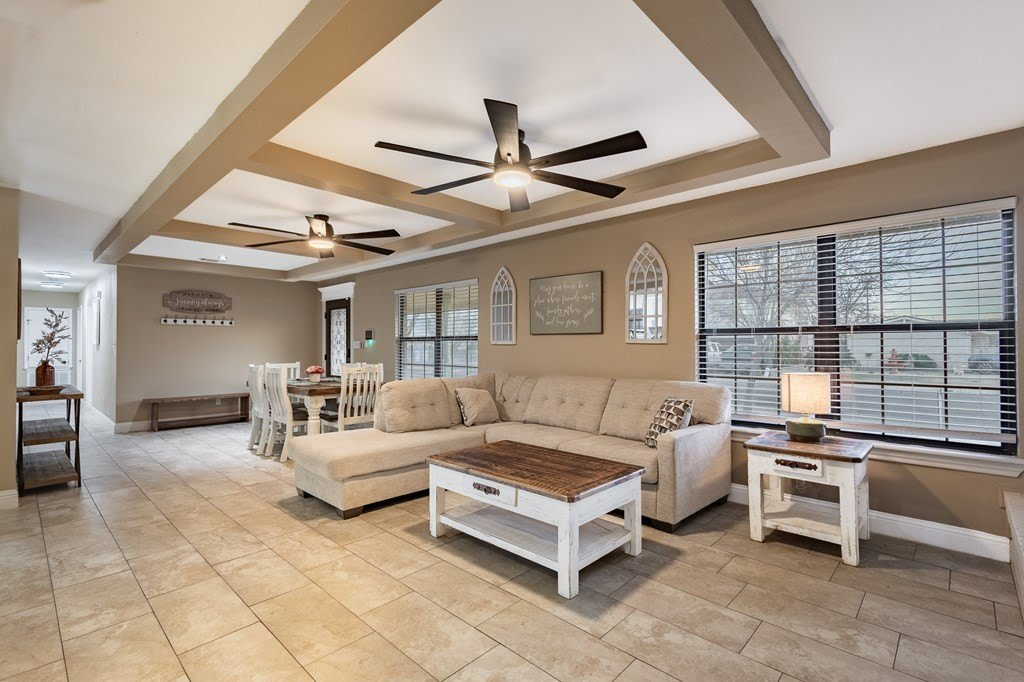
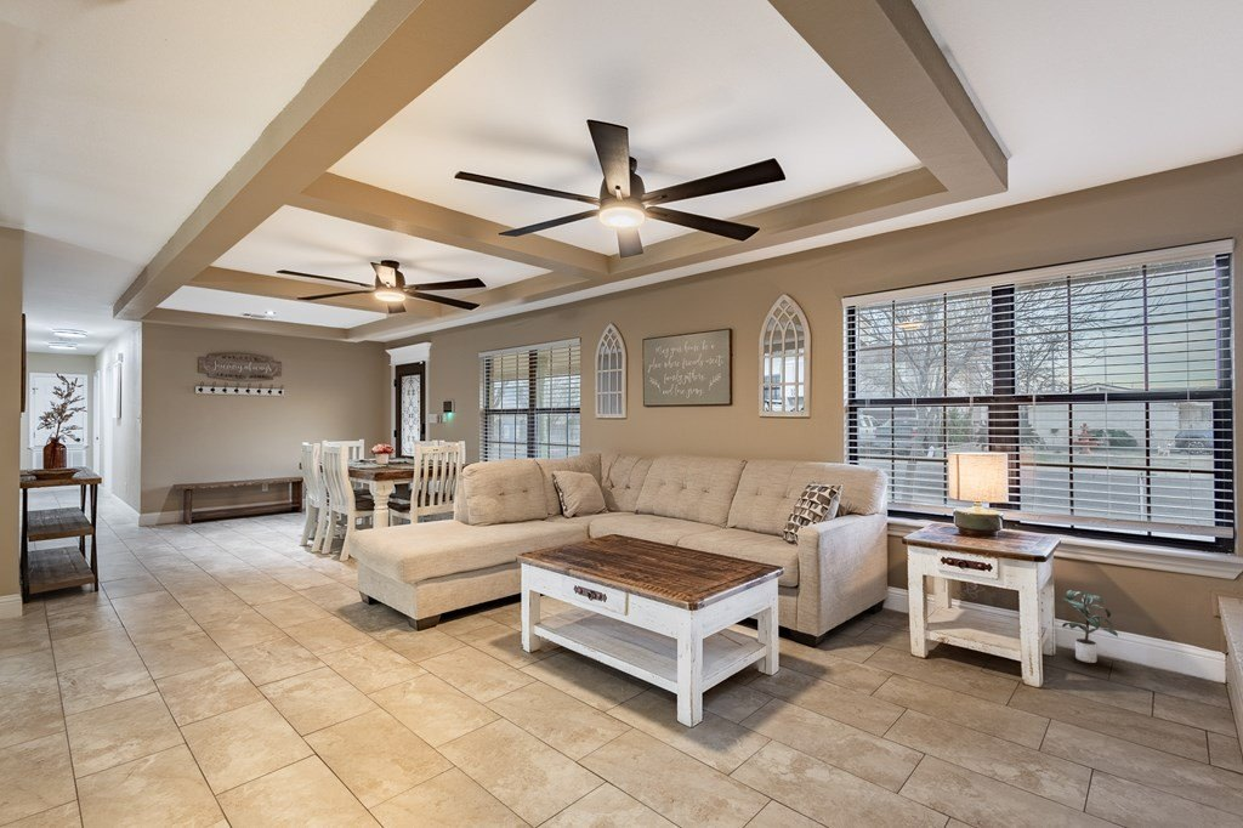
+ potted plant (1092, 625)
